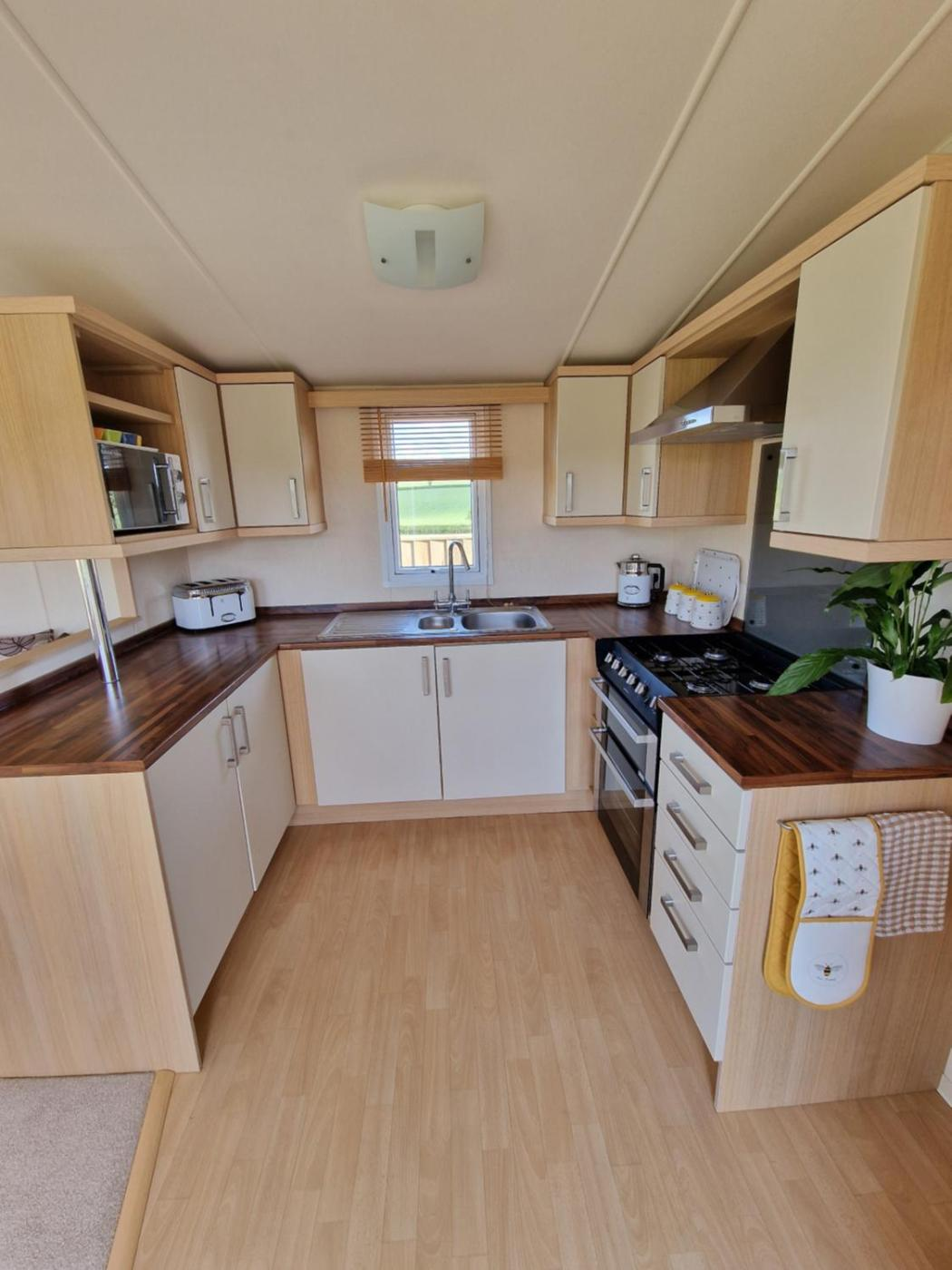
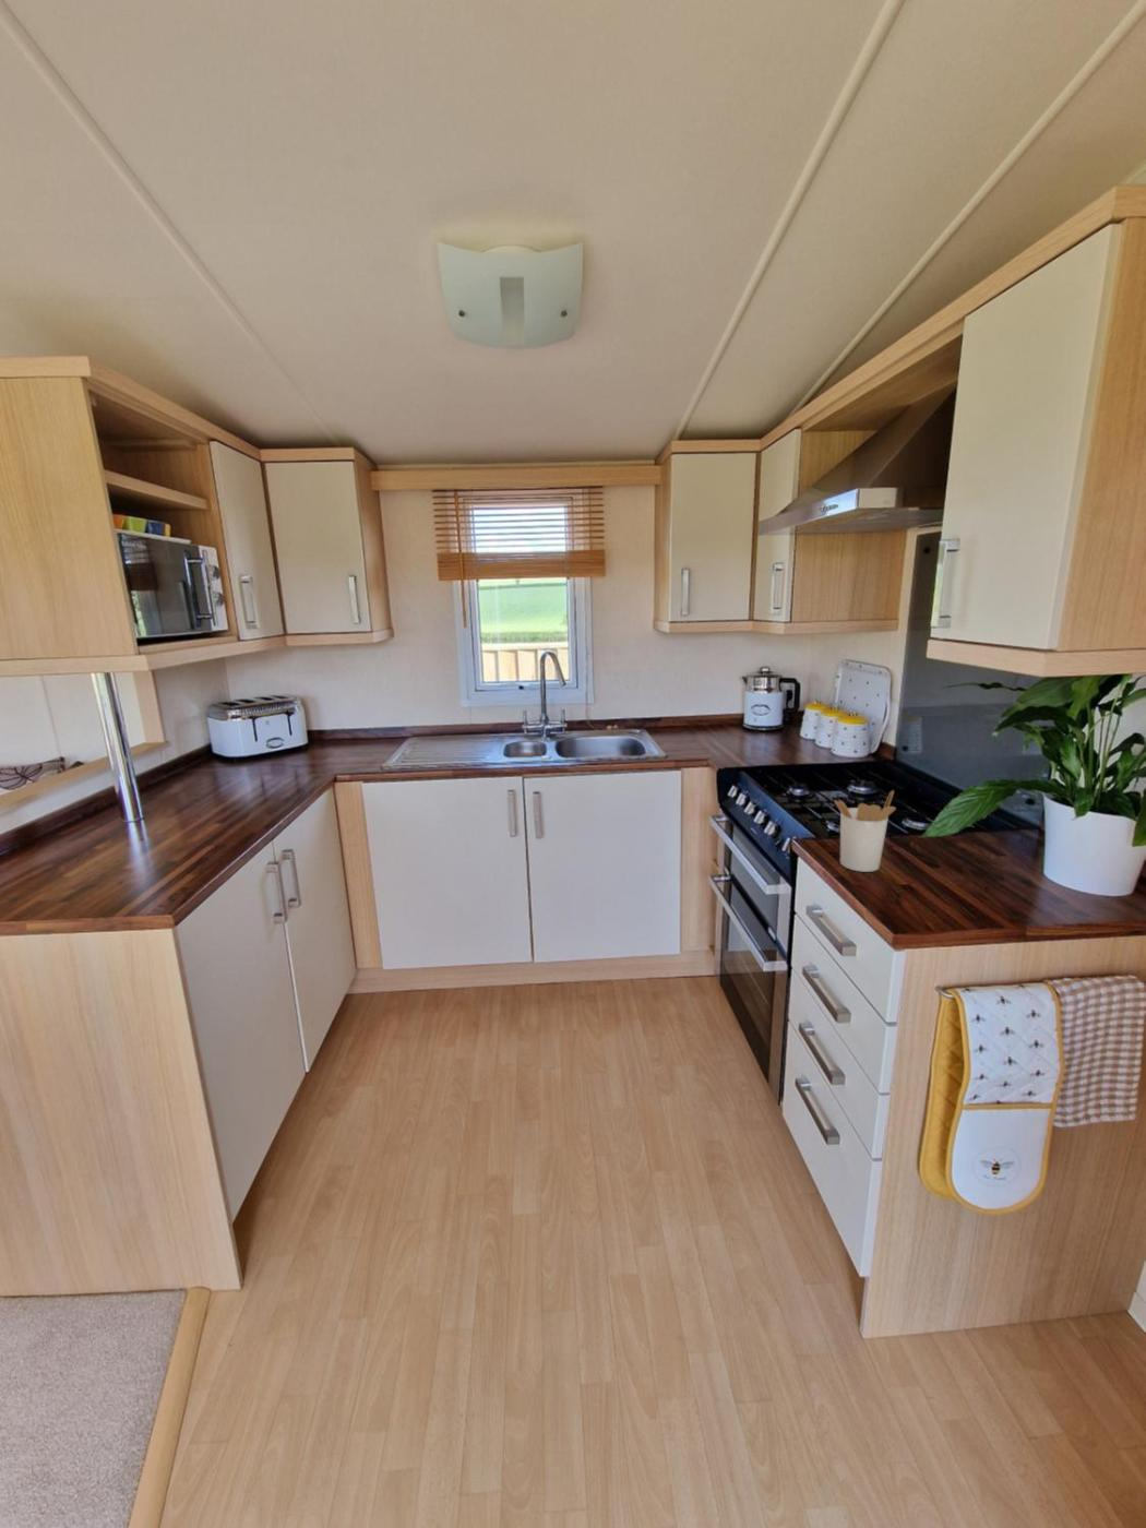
+ utensil holder (866, 830)
